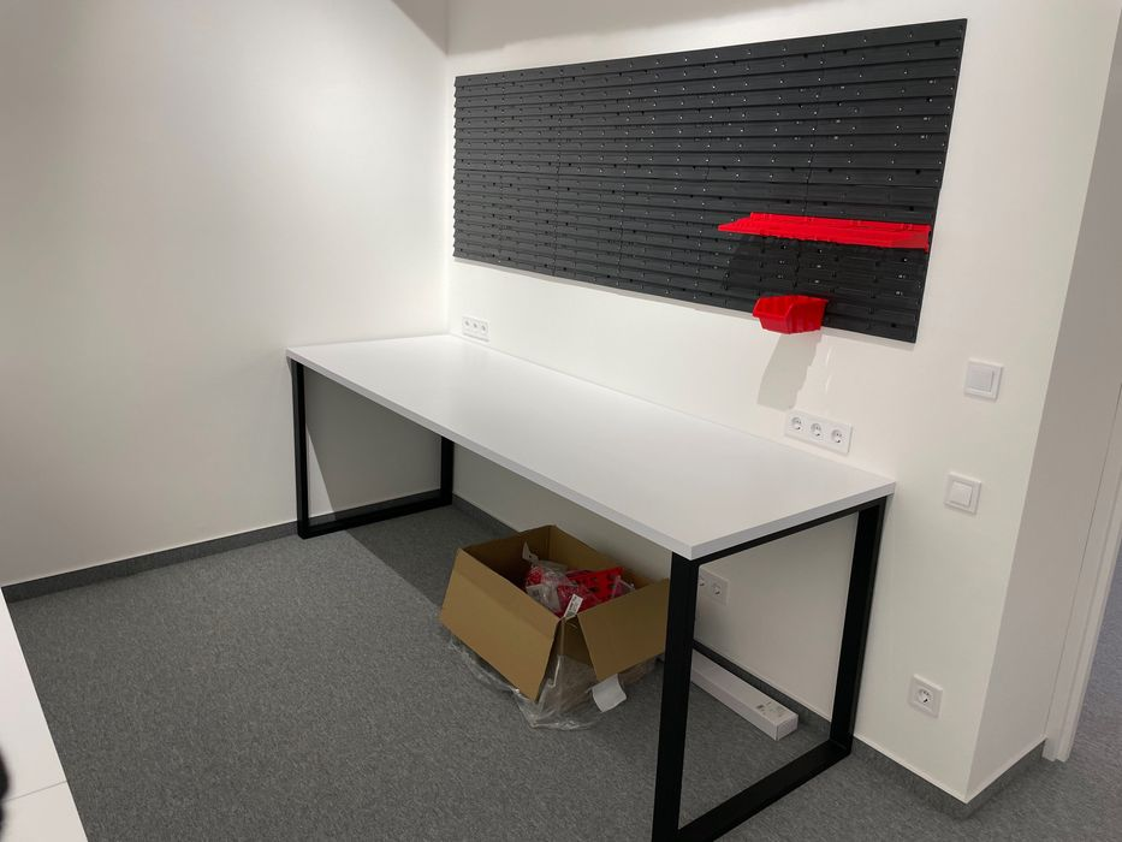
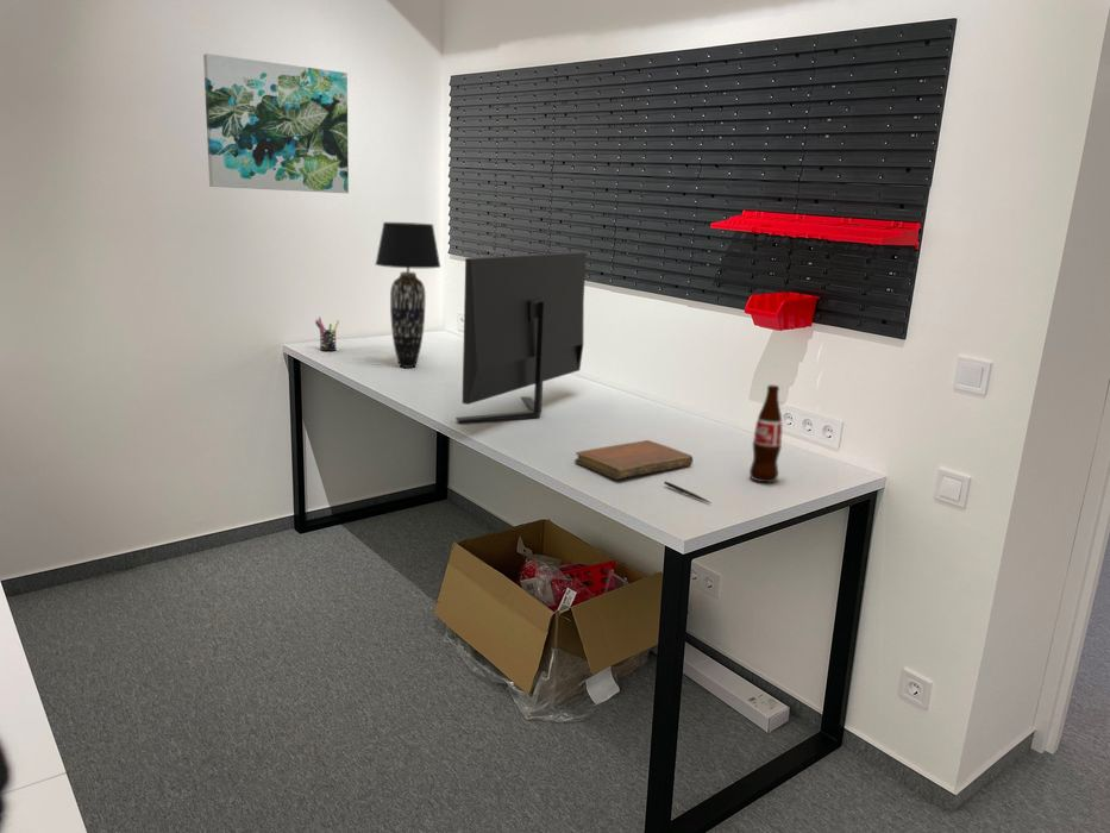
+ table lamp (407, 296)
+ pen holder (327, 333)
+ pen (686, 491)
+ monitor (525, 336)
+ bottle (767, 433)
+ wall art (280, 127)
+ notebook (633, 458)
